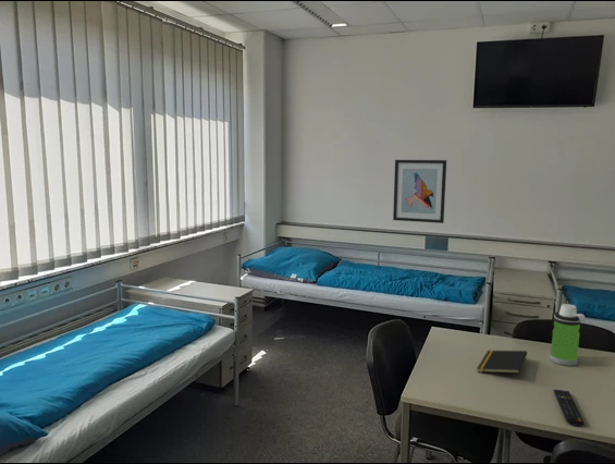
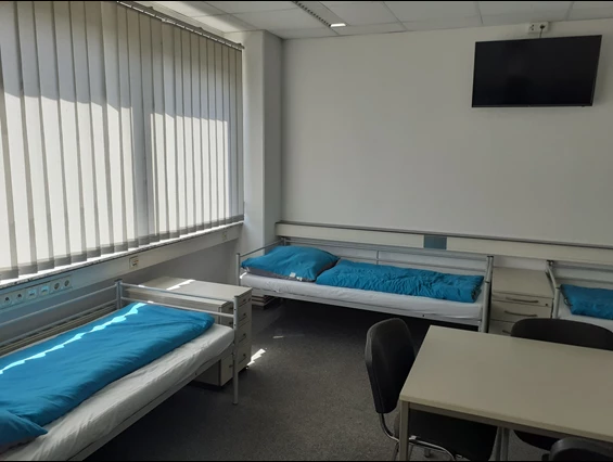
- remote control (567, 406)
- notepad (502, 361)
- water bottle (566, 333)
- wall art (419, 191)
